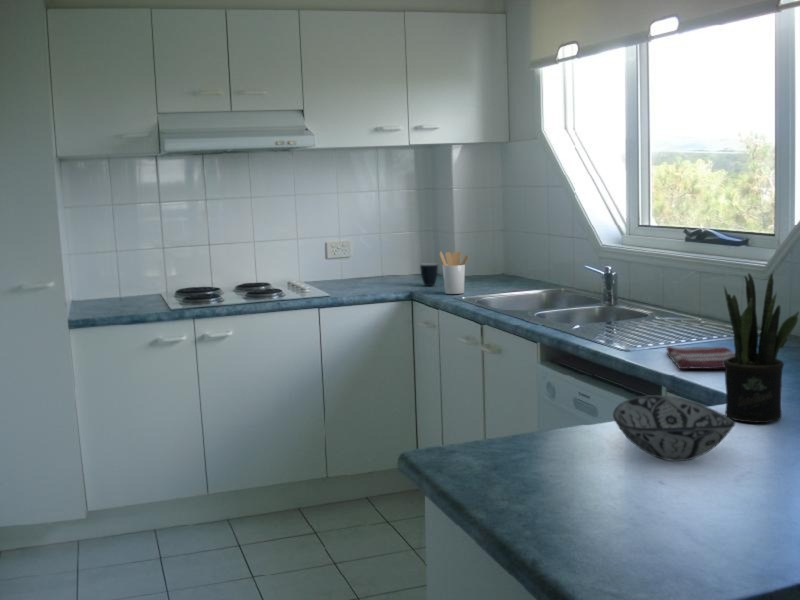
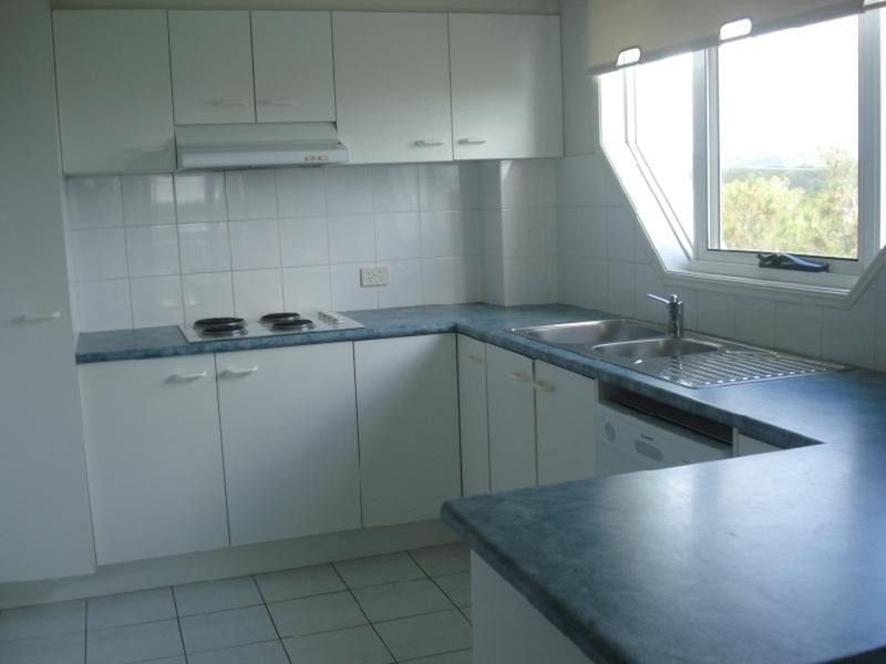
- decorative bowl (672, 432)
- mug (429, 275)
- potted plant (757, 347)
- dish towel (704, 355)
- utensil holder (453, 271)
